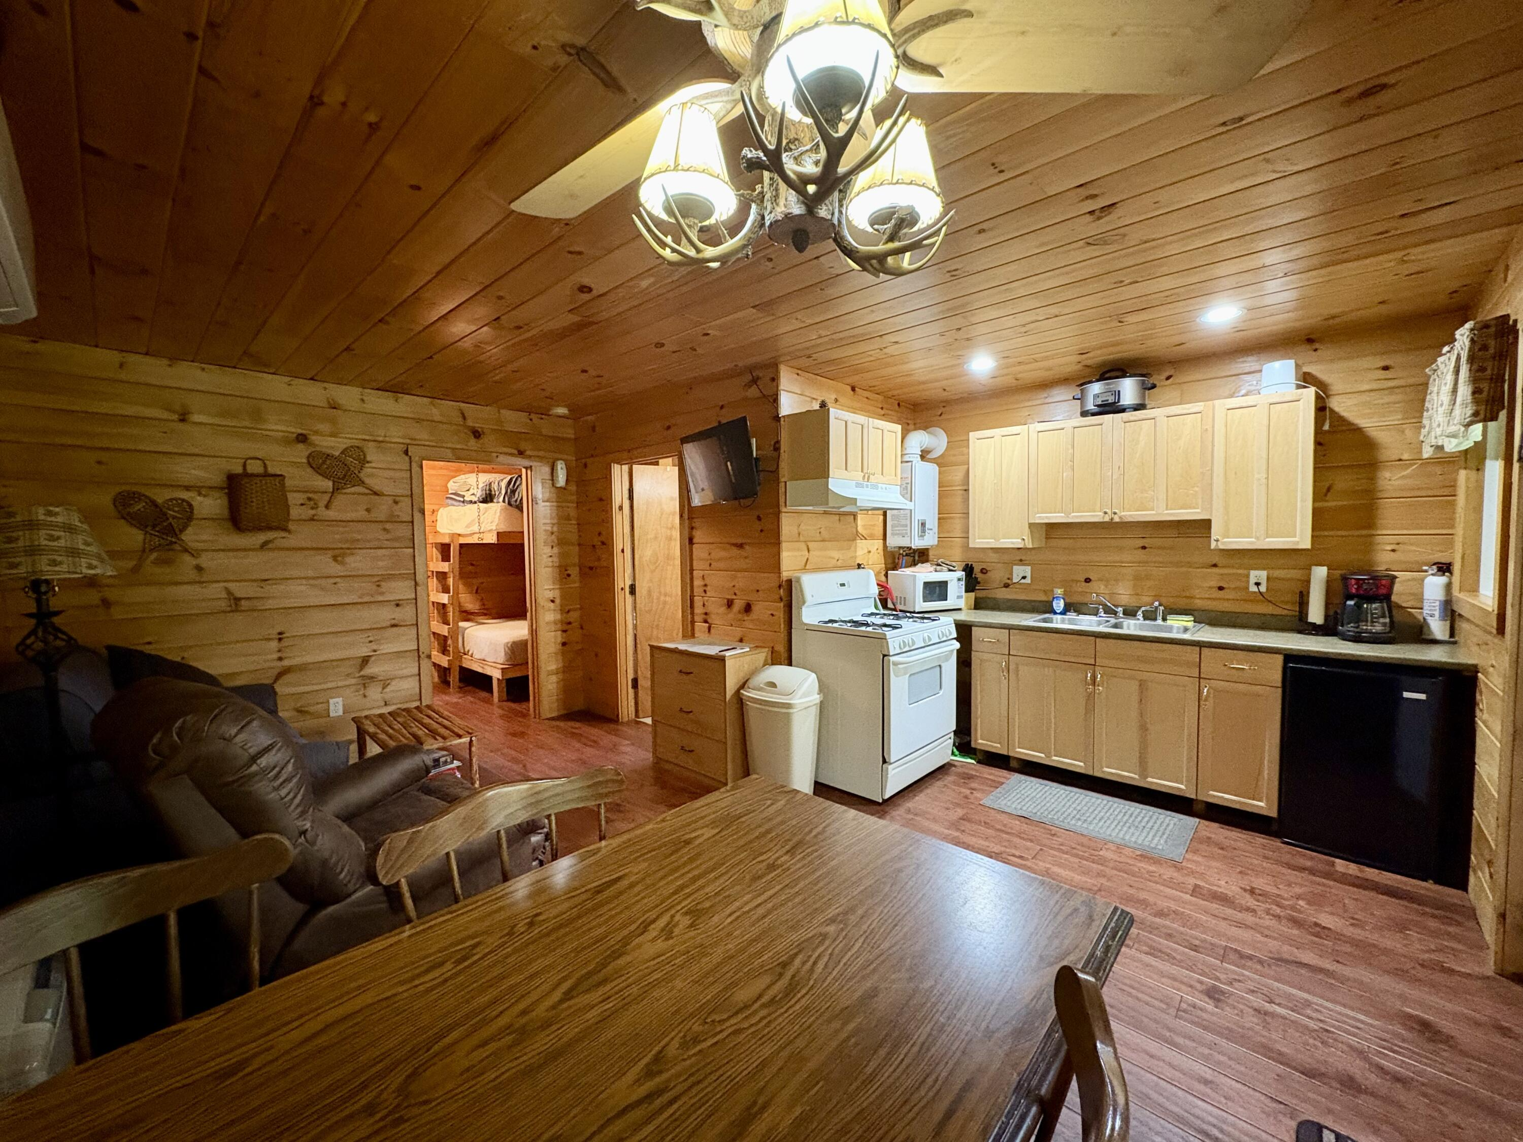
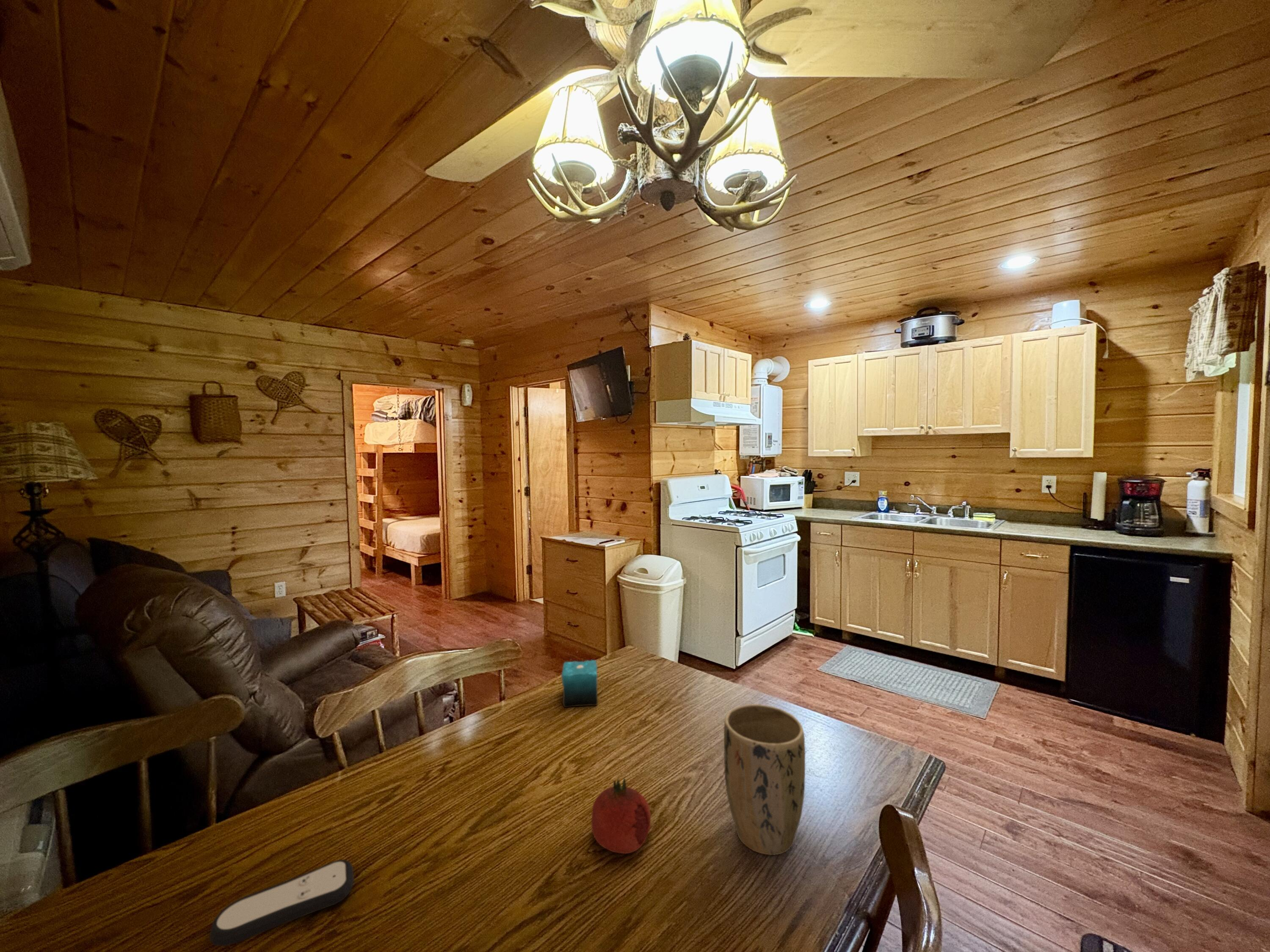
+ candle (580, 676)
+ remote control (286, 900)
+ fruit (621, 809)
+ plant pot (764, 778)
